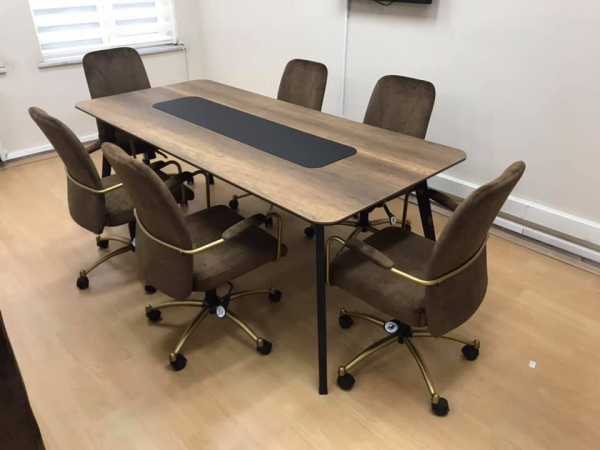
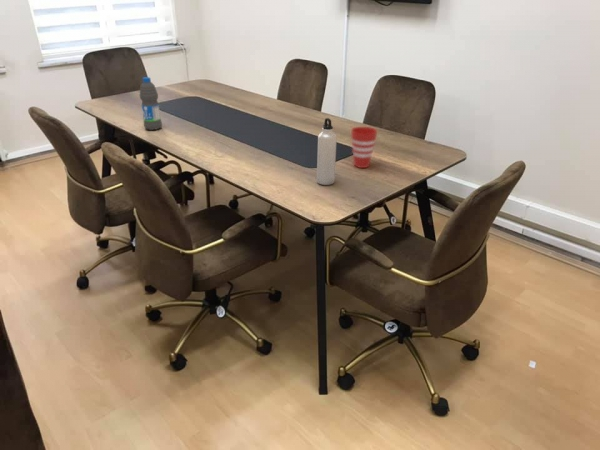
+ cup (362, 148)
+ water bottle (150, 103)
+ water bottle (326, 151)
